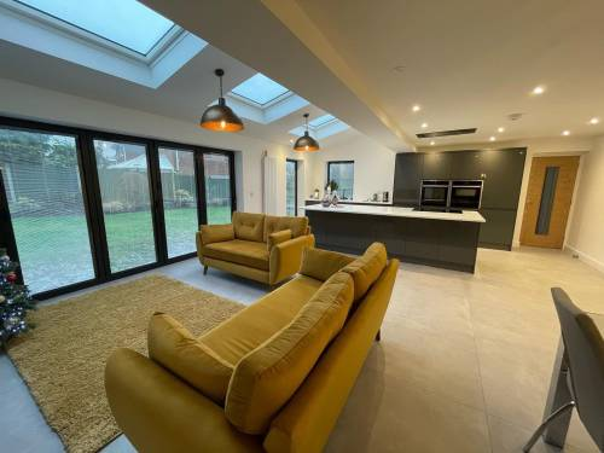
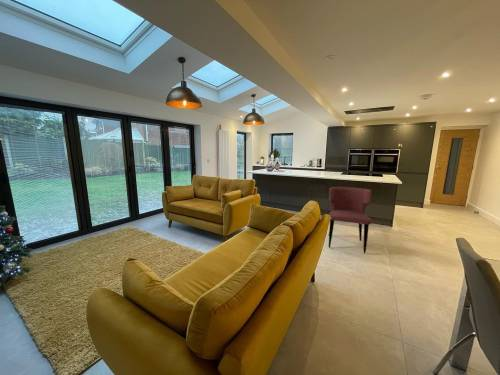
+ dining chair (347, 217)
